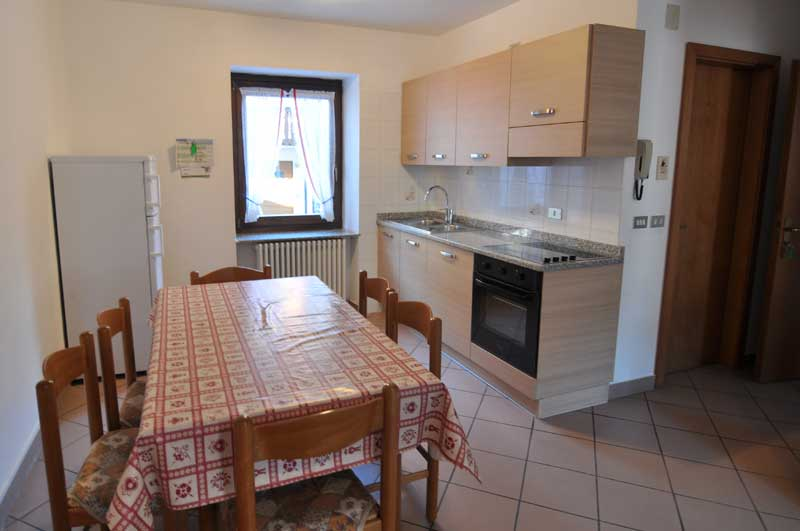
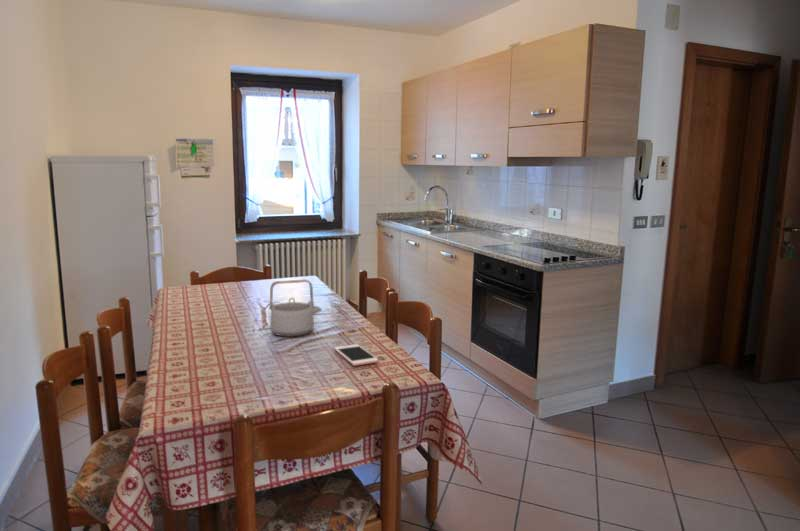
+ teapot (296, 305)
+ cell phone (355, 354)
